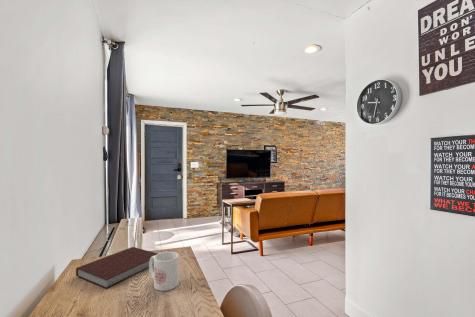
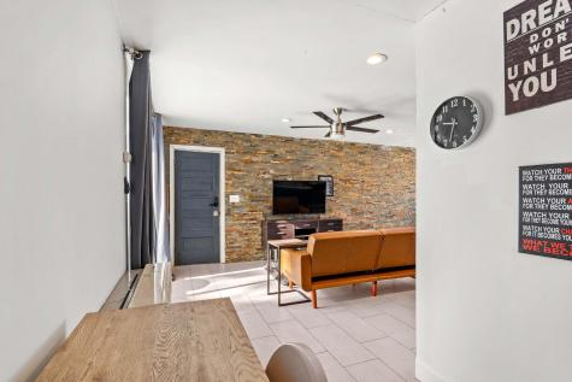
- mug (162, 269)
- notebook (121, 264)
